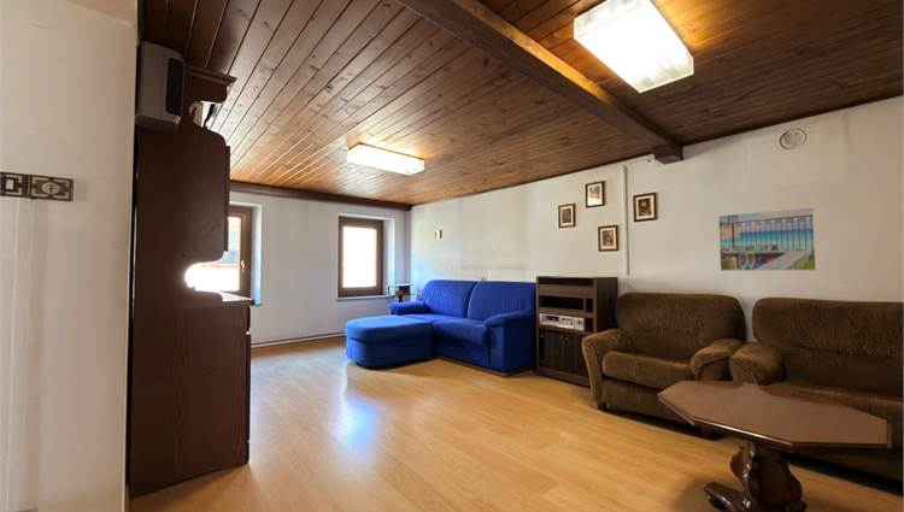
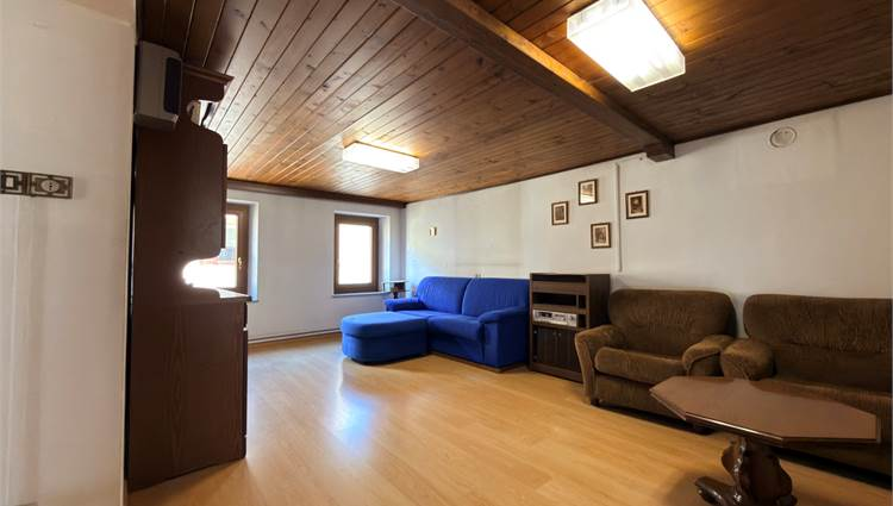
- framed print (763, 241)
